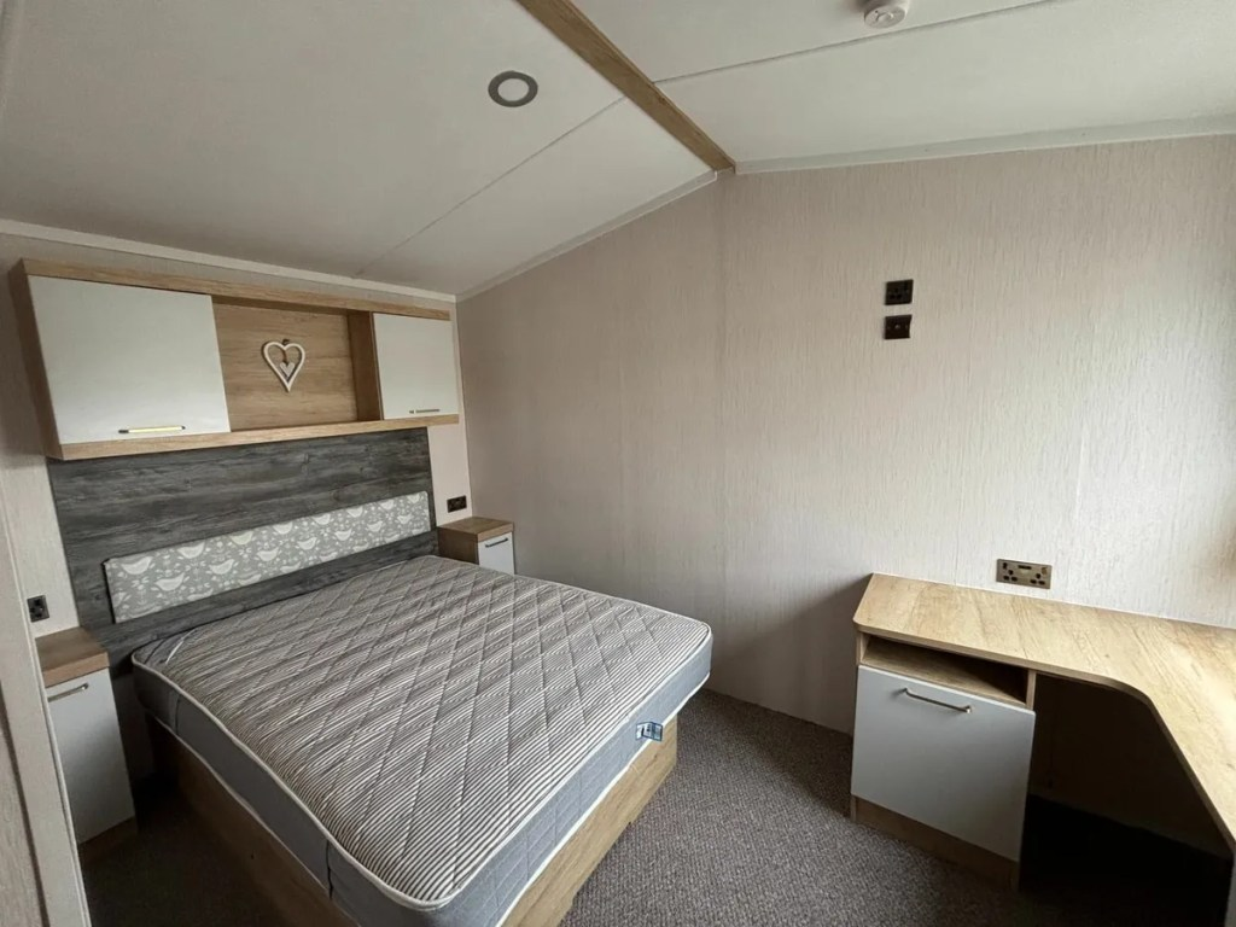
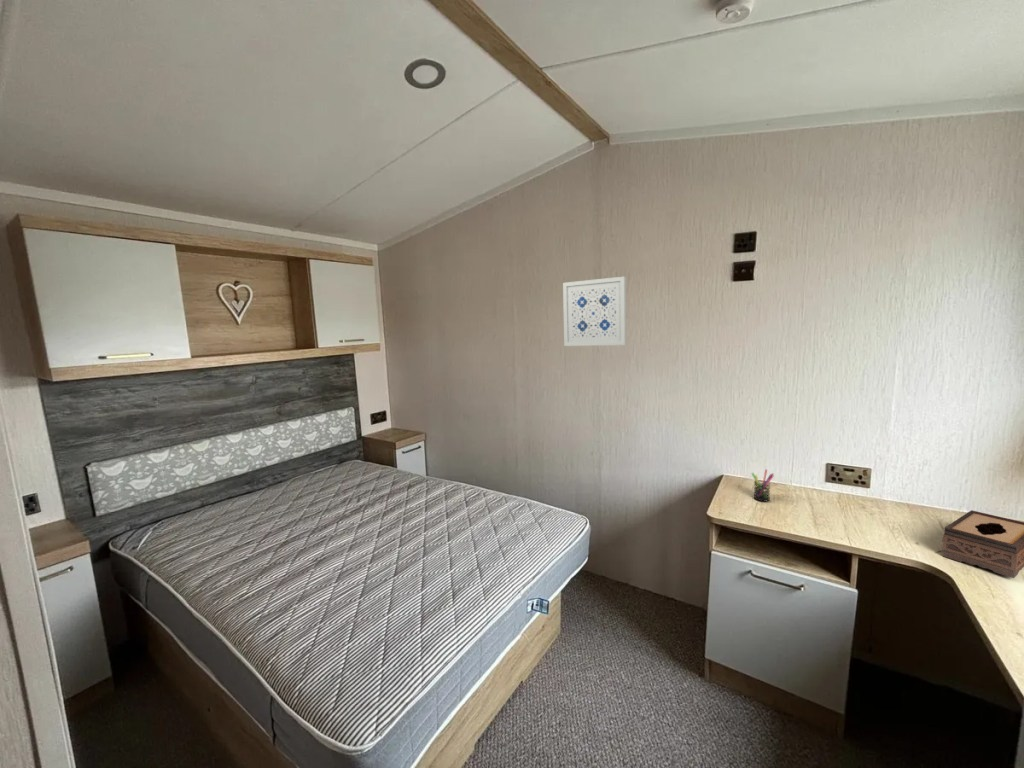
+ wall art (593, 312)
+ pen holder (760, 483)
+ tissue box (990, 541)
